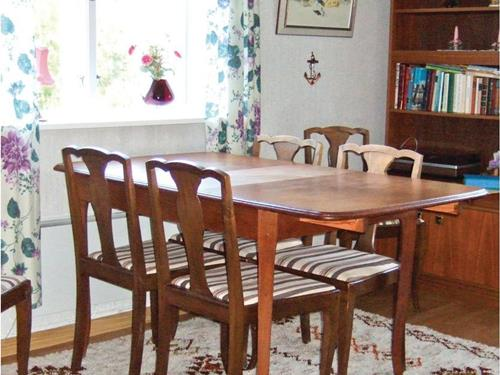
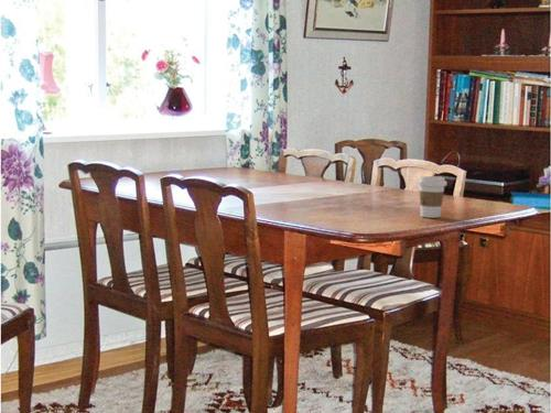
+ coffee cup (431, 196)
